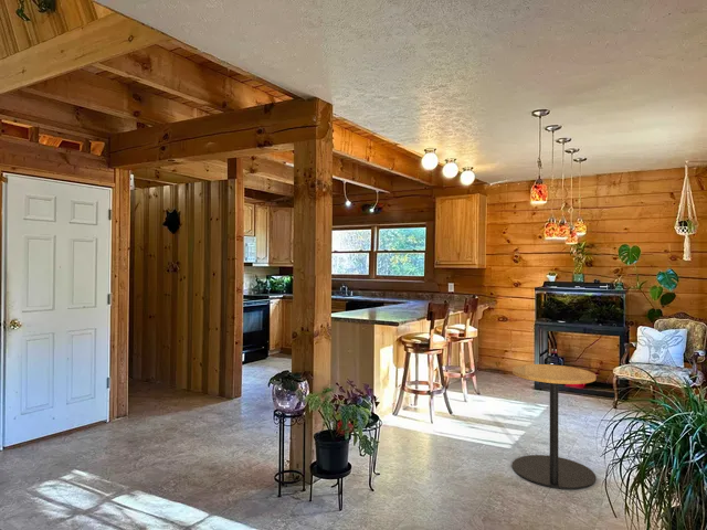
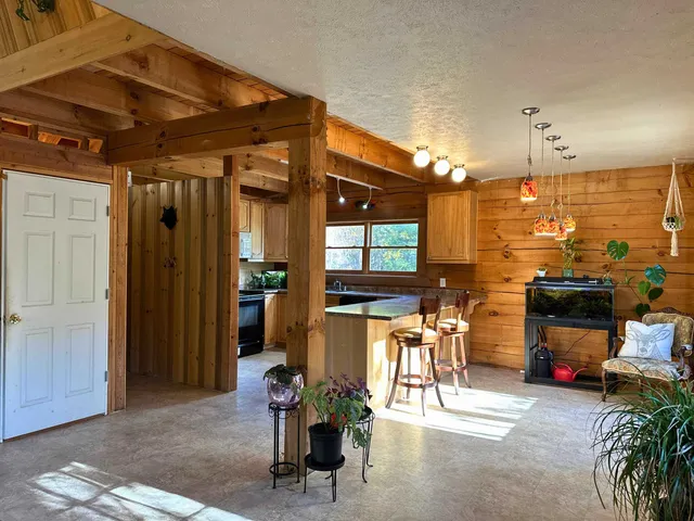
- side table (552, 421)
